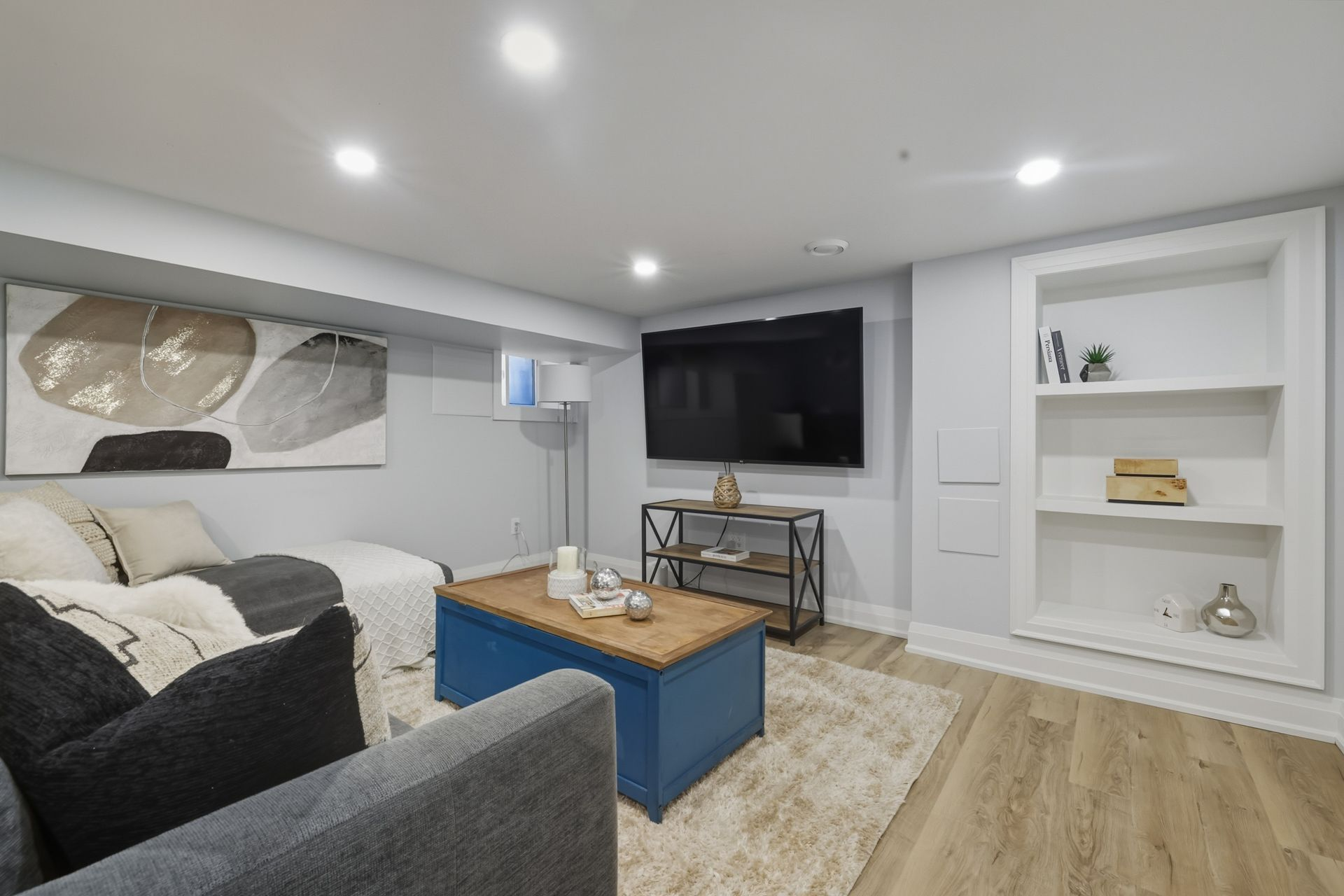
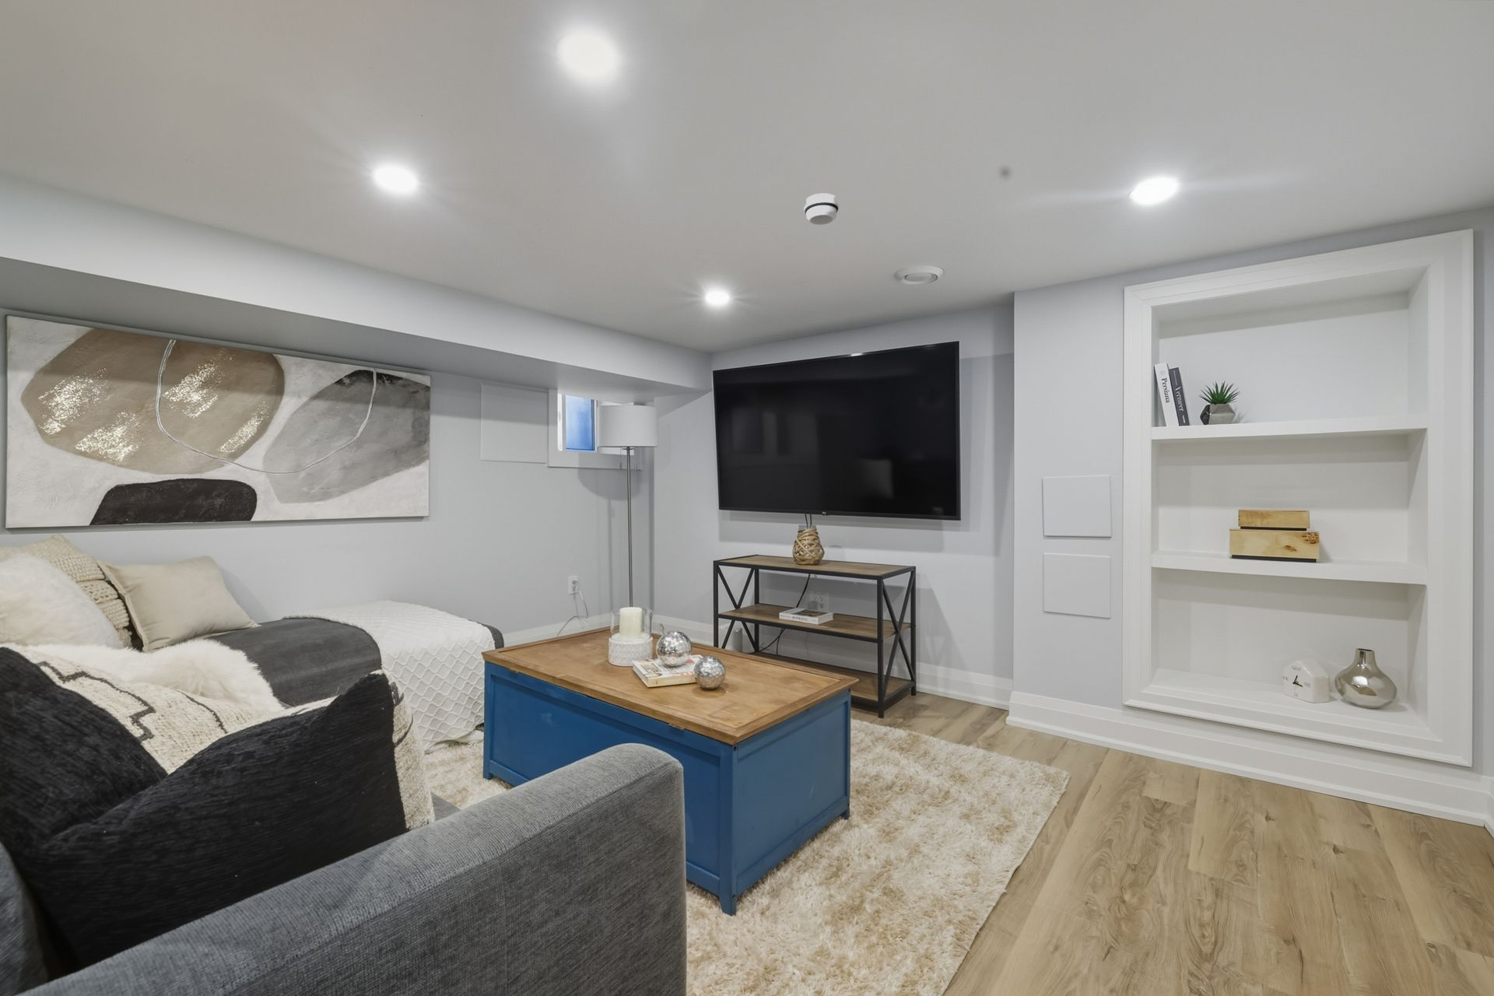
+ smoke detector (820, 209)
